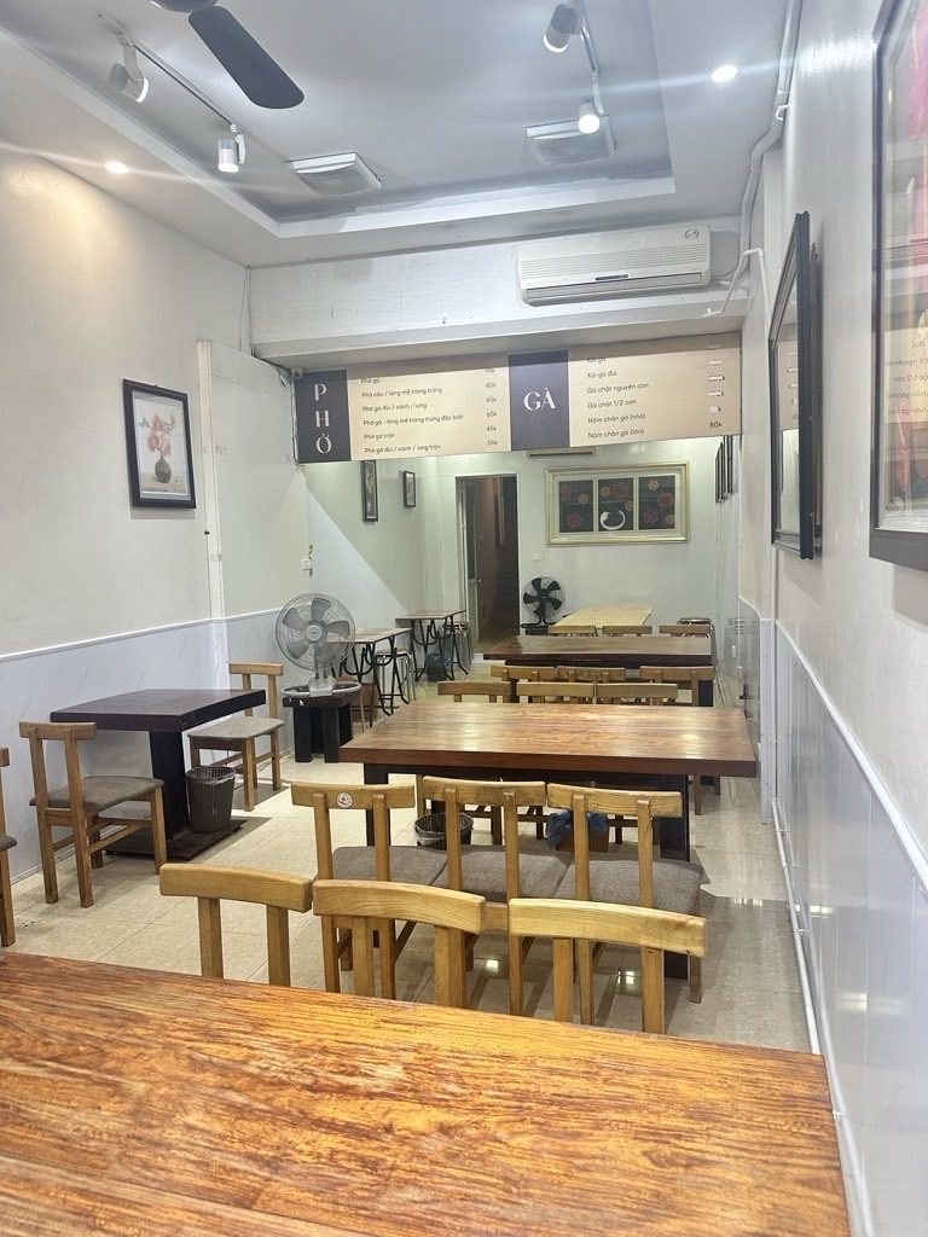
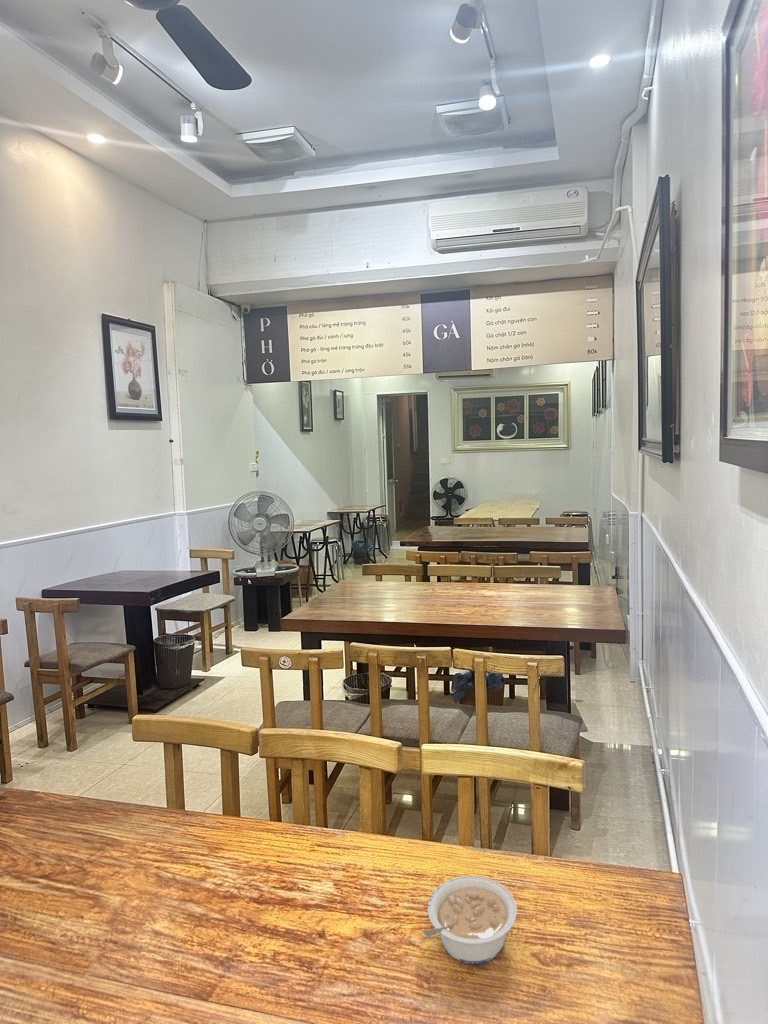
+ legume (471, 922)
